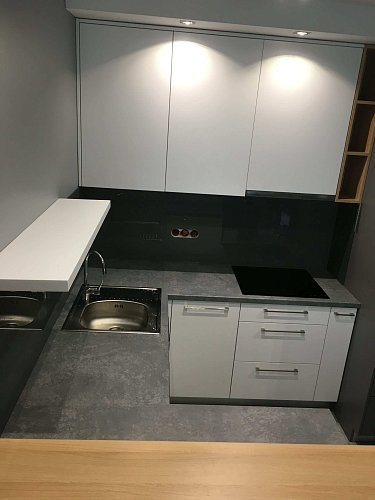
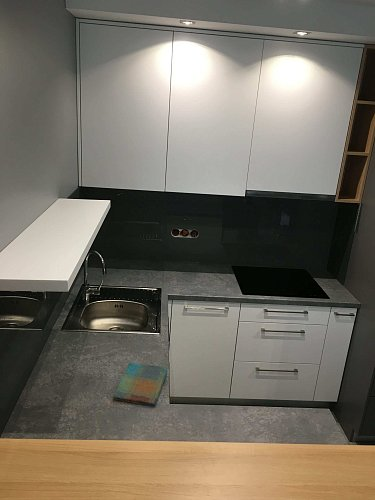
+ dish towel (141, 382)
